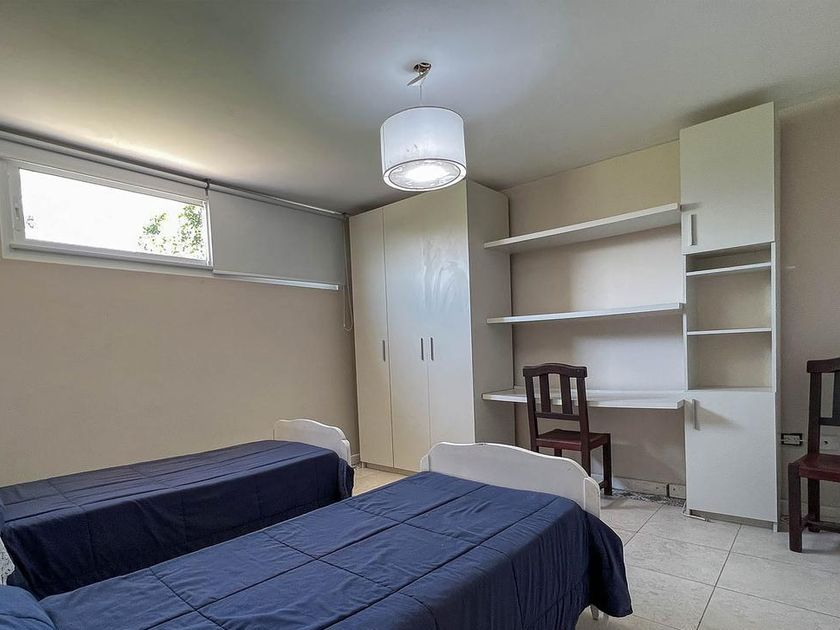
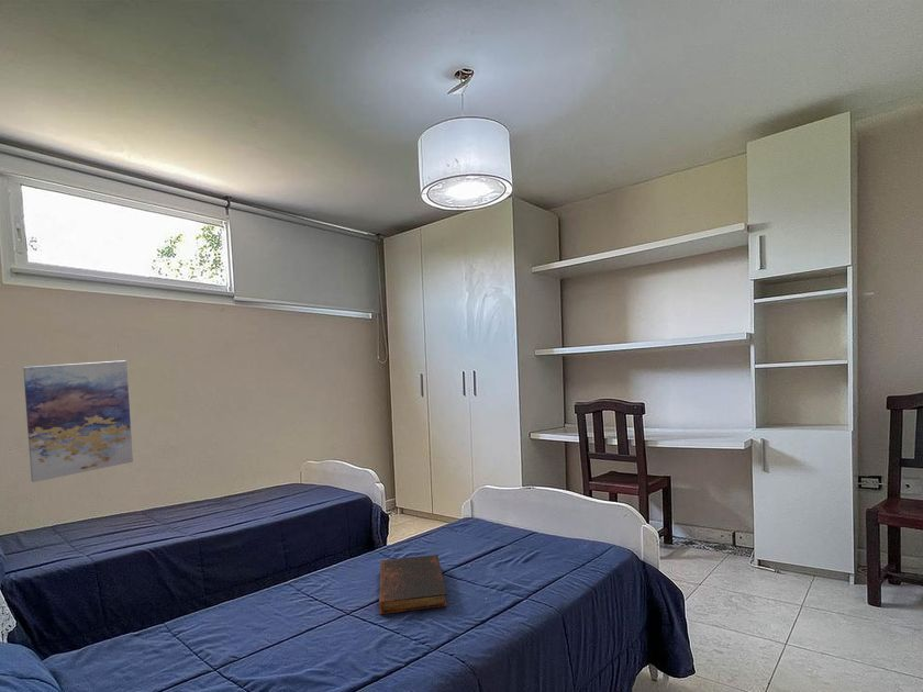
+ wall art (81, 417)
+ book (411, 581)
